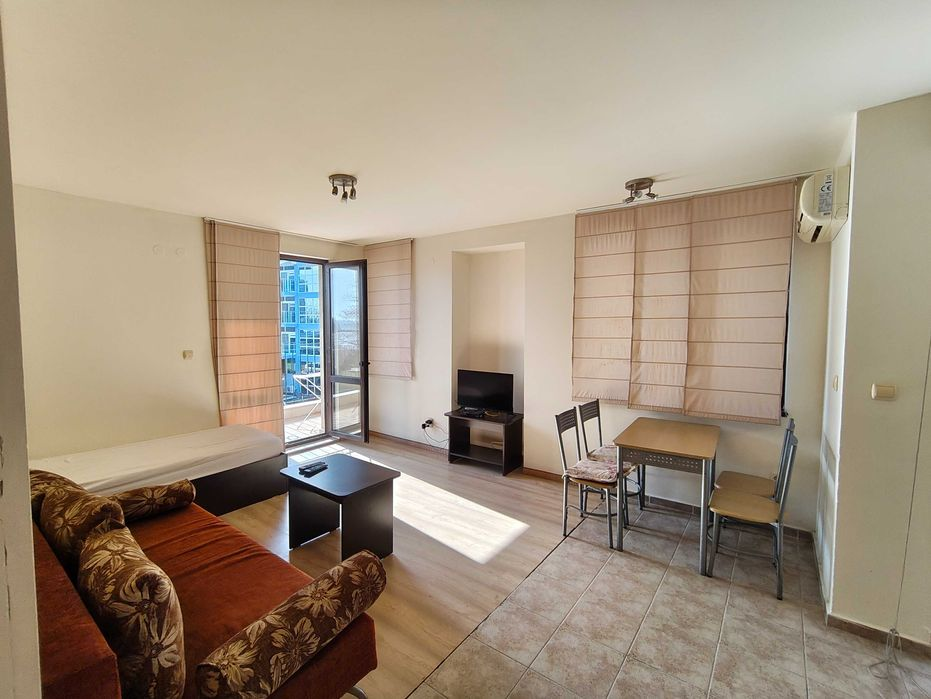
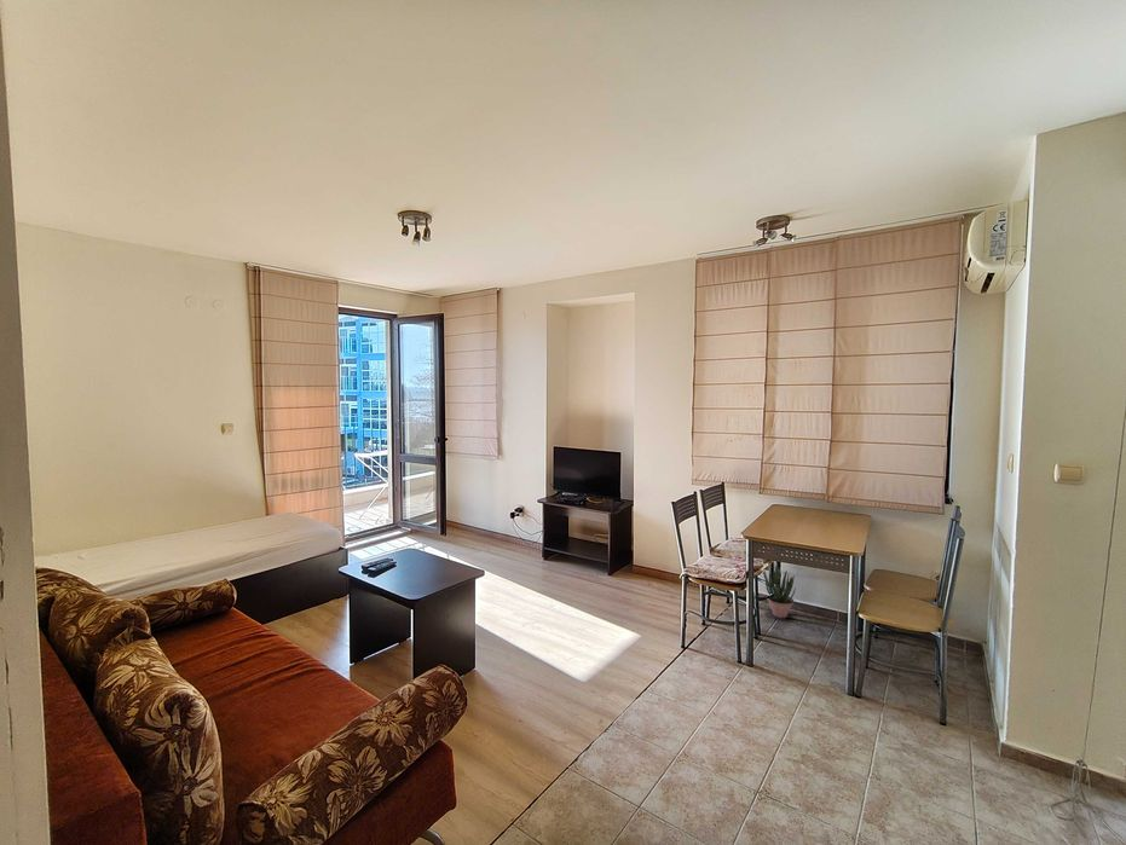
+ potted plant (778, 591)
